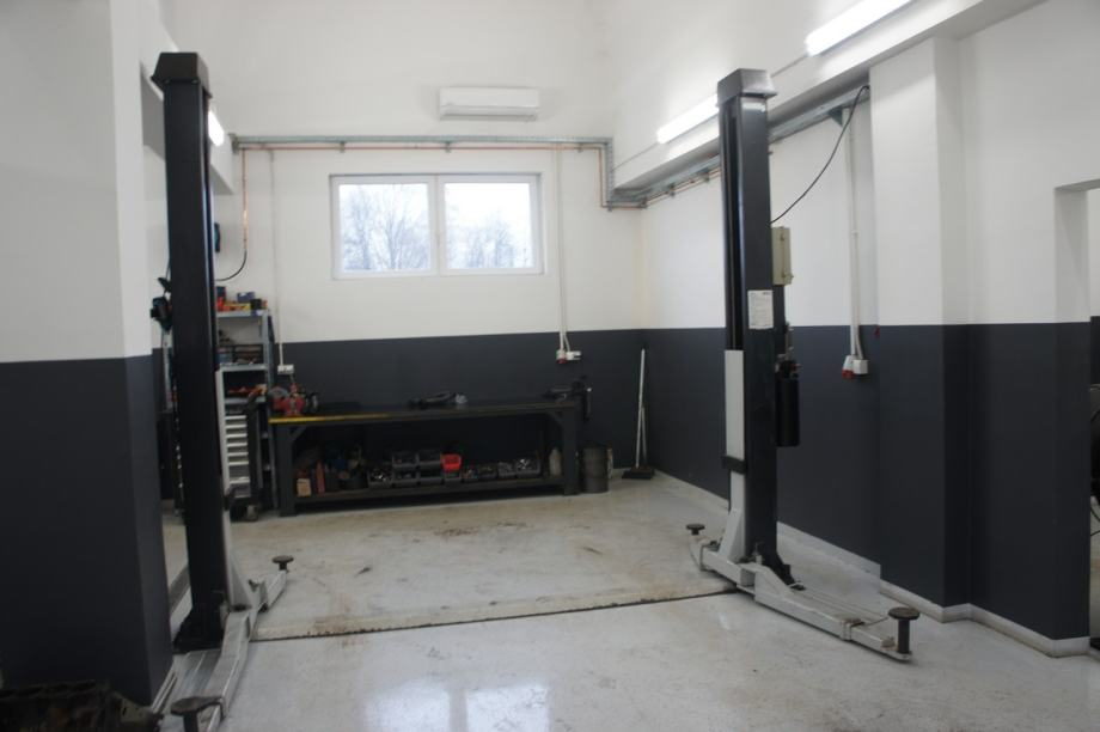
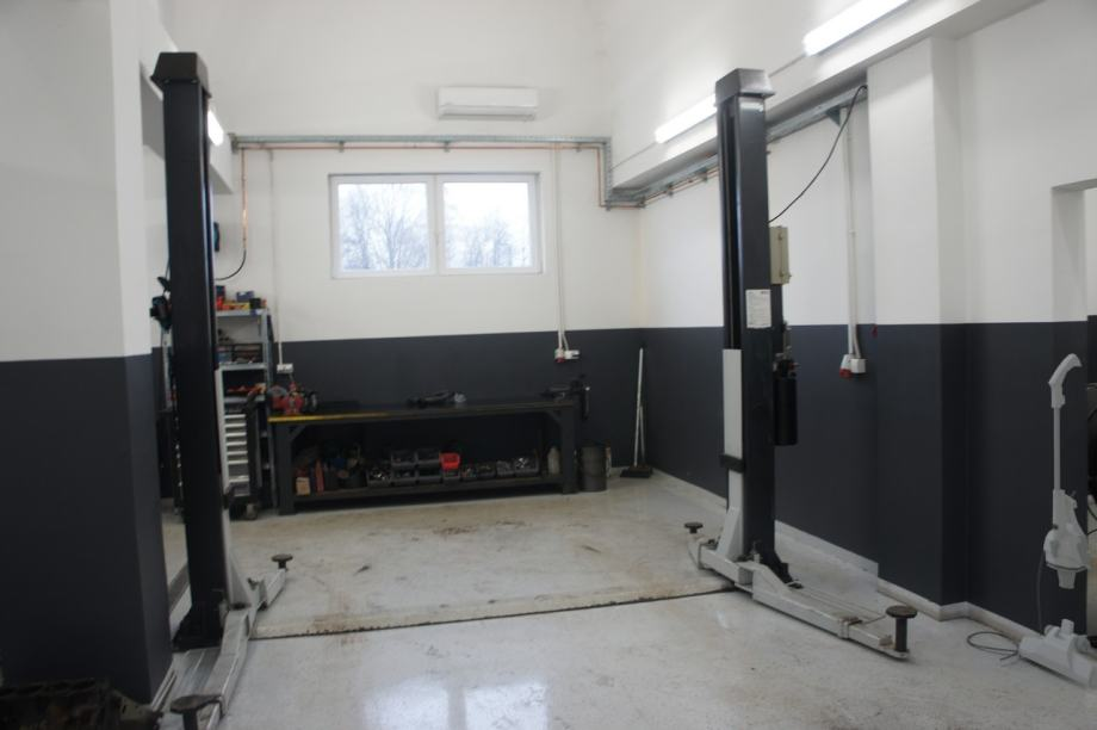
+ vacuum cleaner (1053, 507)
